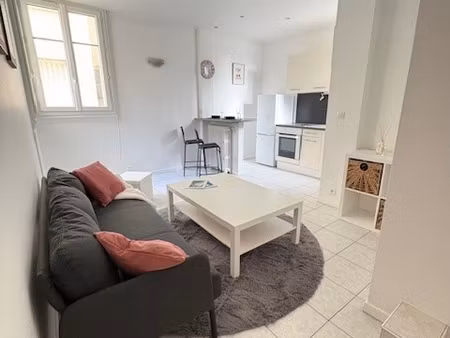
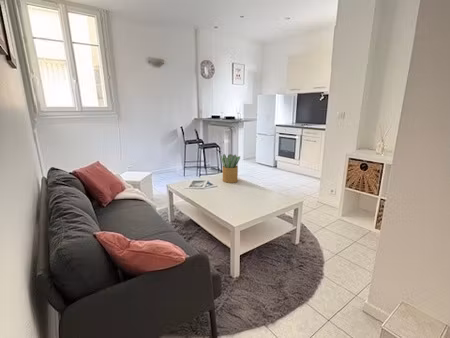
+ potted plant (229, 167)
